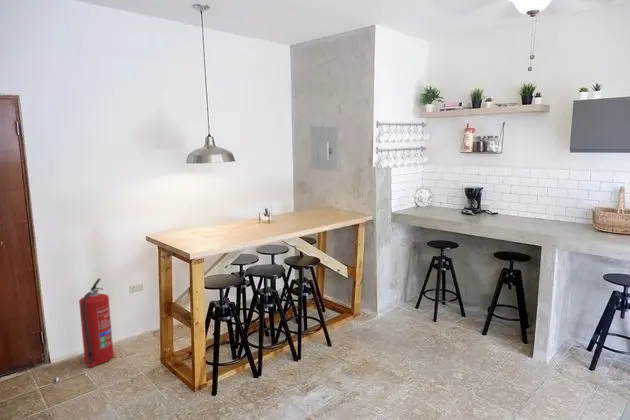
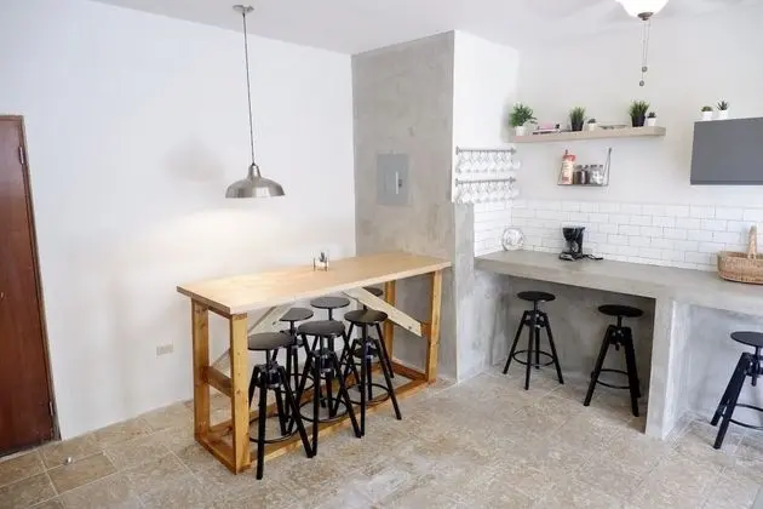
- fire extinguisher (95, 321)
